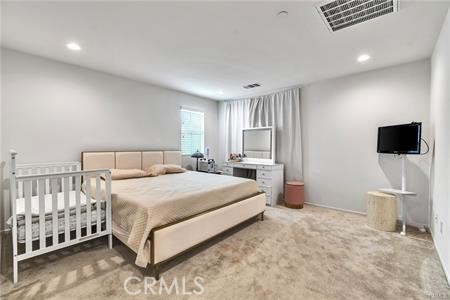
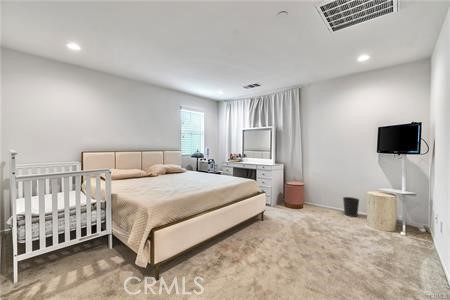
+ wastebasket (350, 206)
